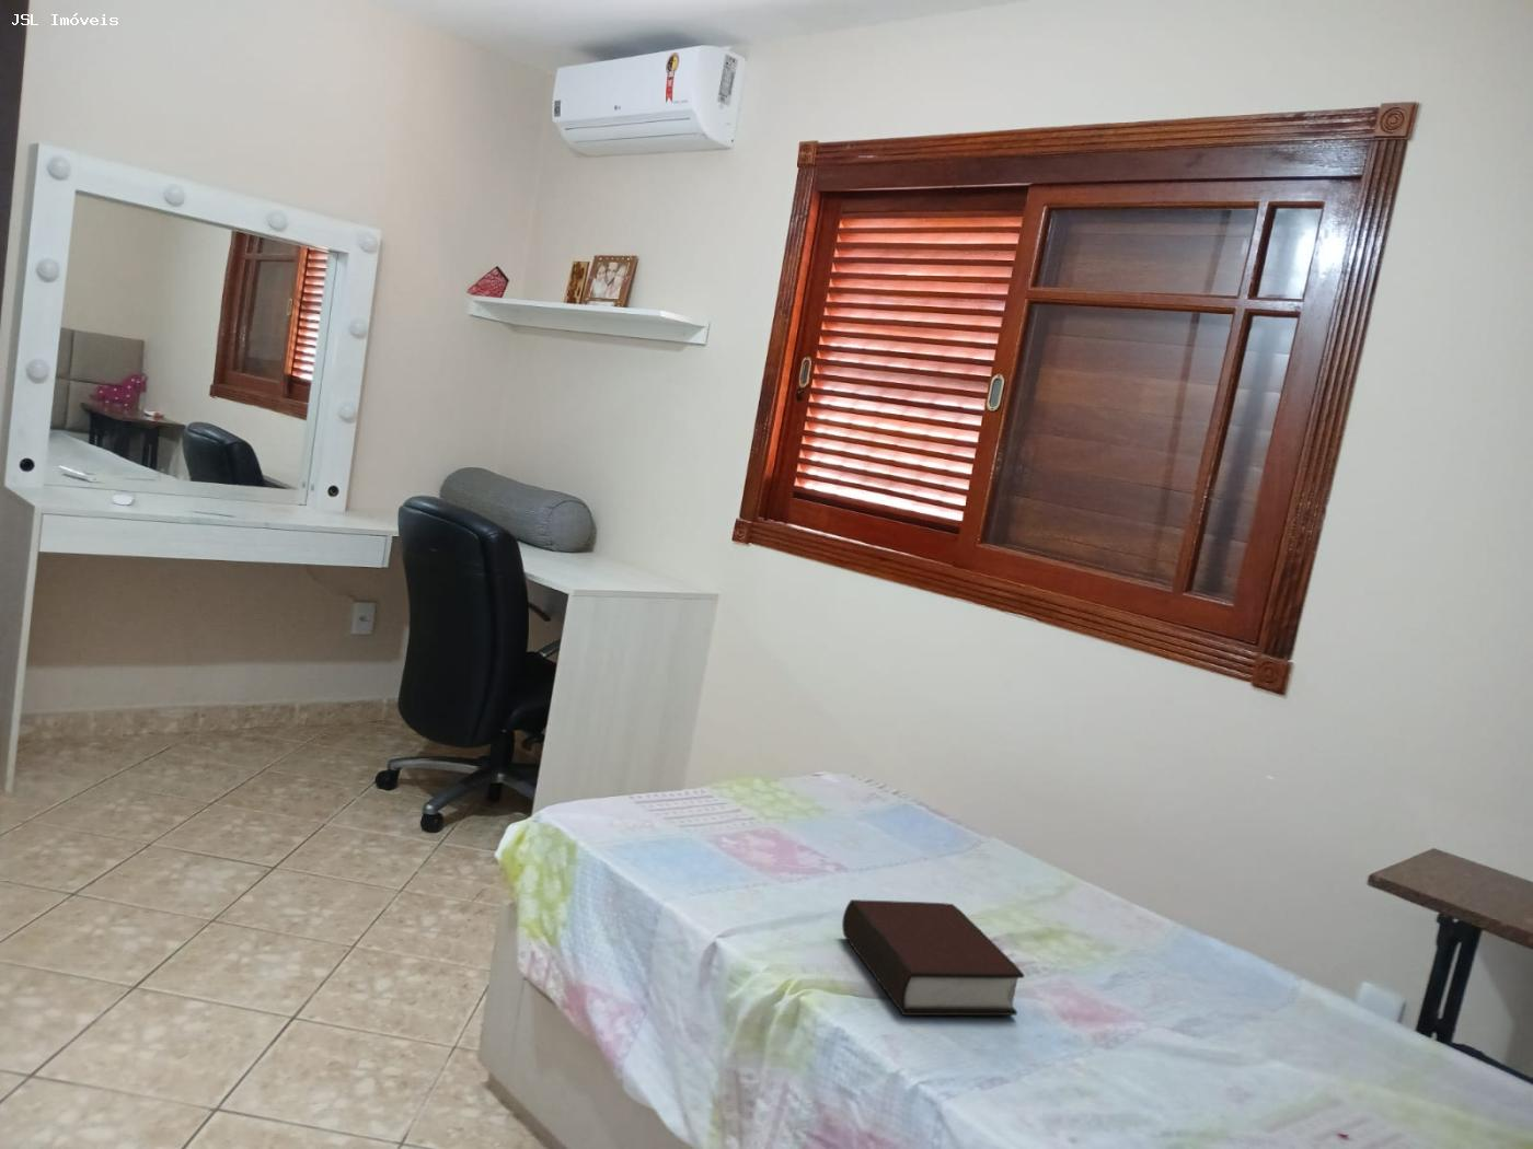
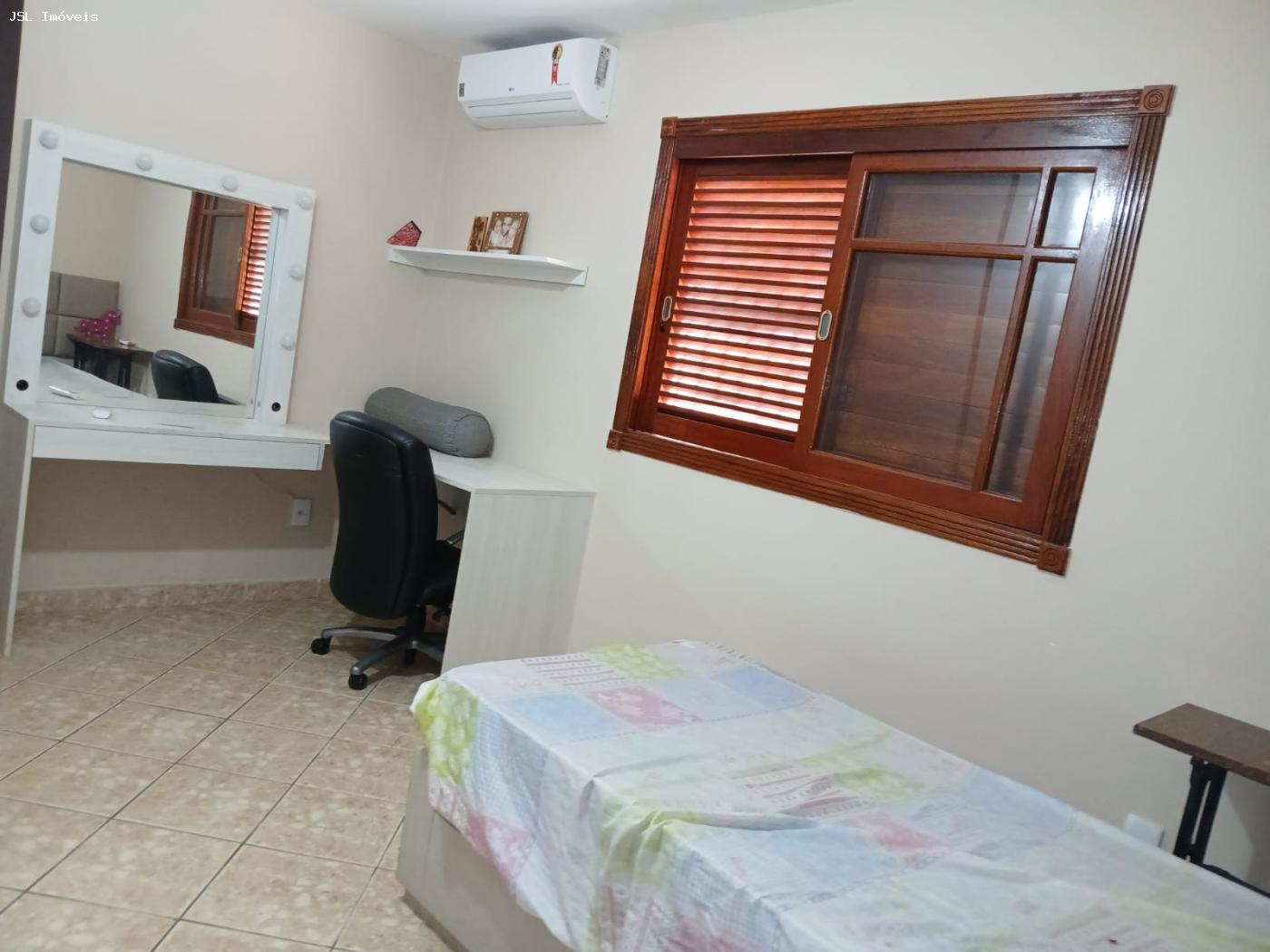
- bible (927, 955)
